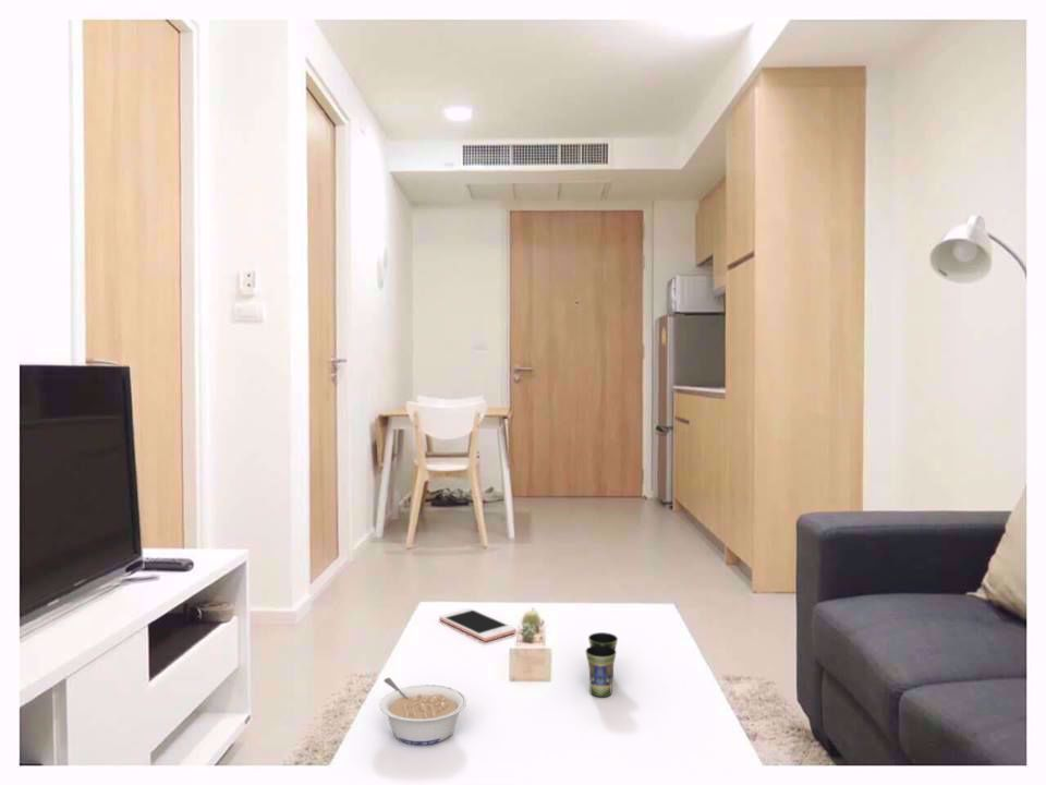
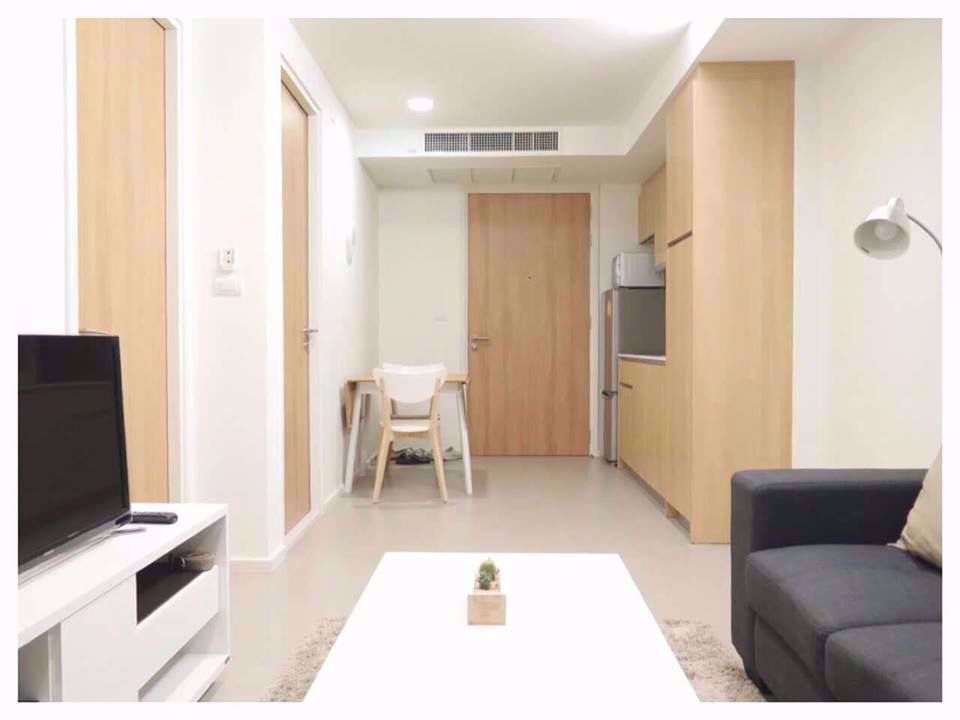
- cell phone (476, 624)
- legume (419, 713)
- cup (601, 664)
